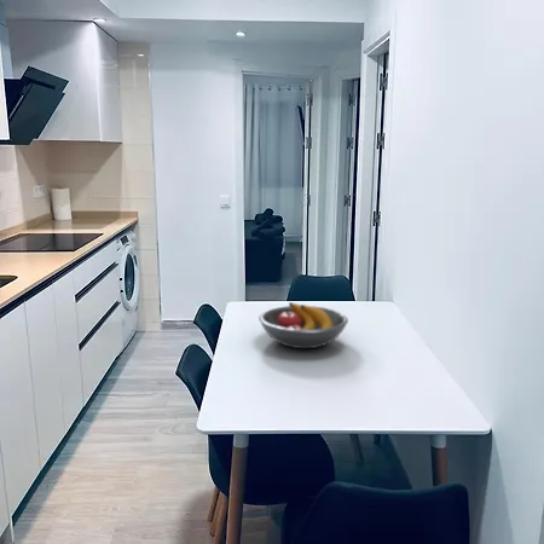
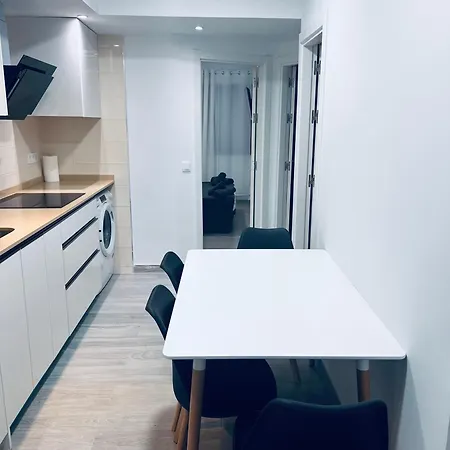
- fruit bowl (302, 326)
